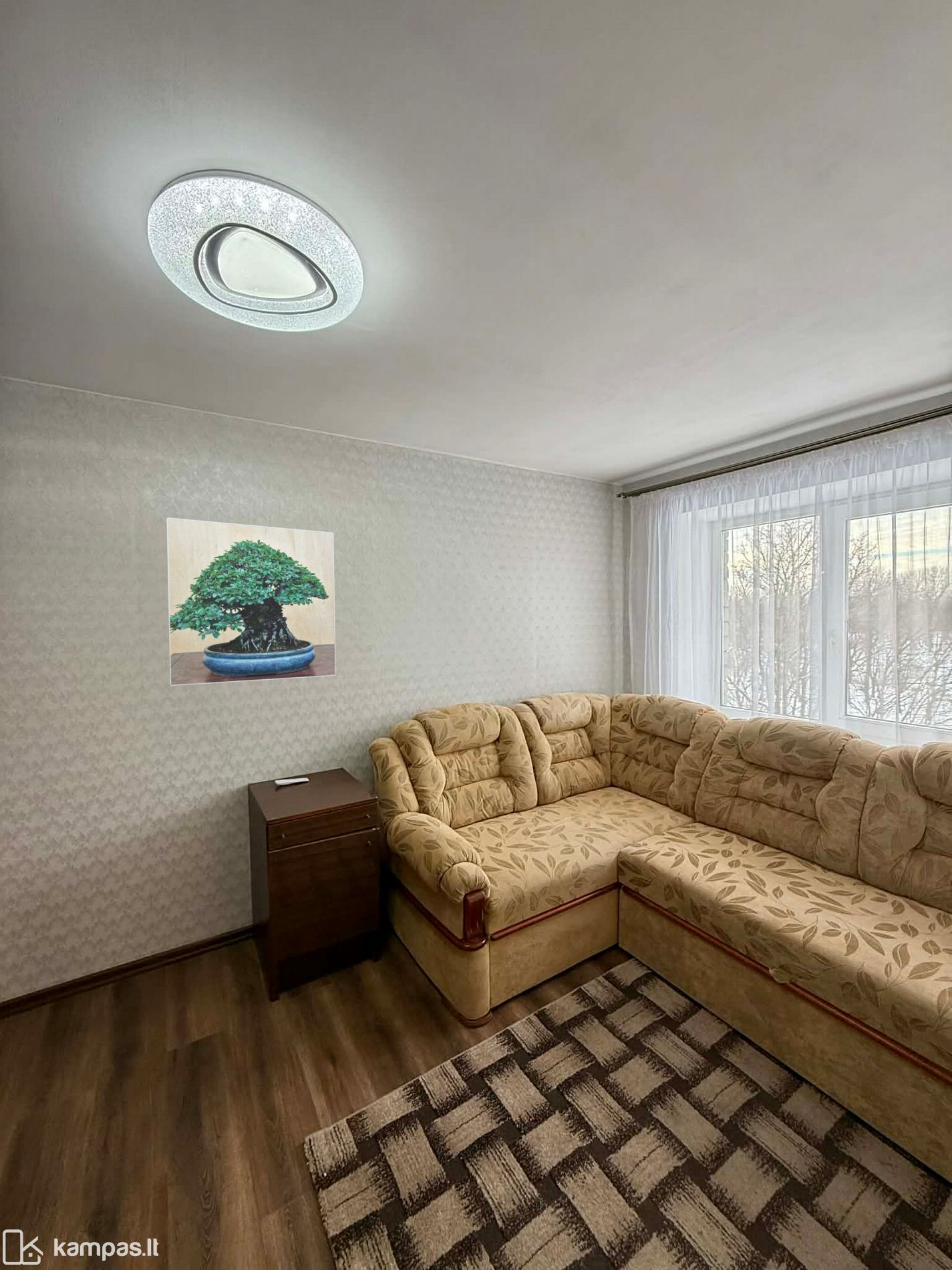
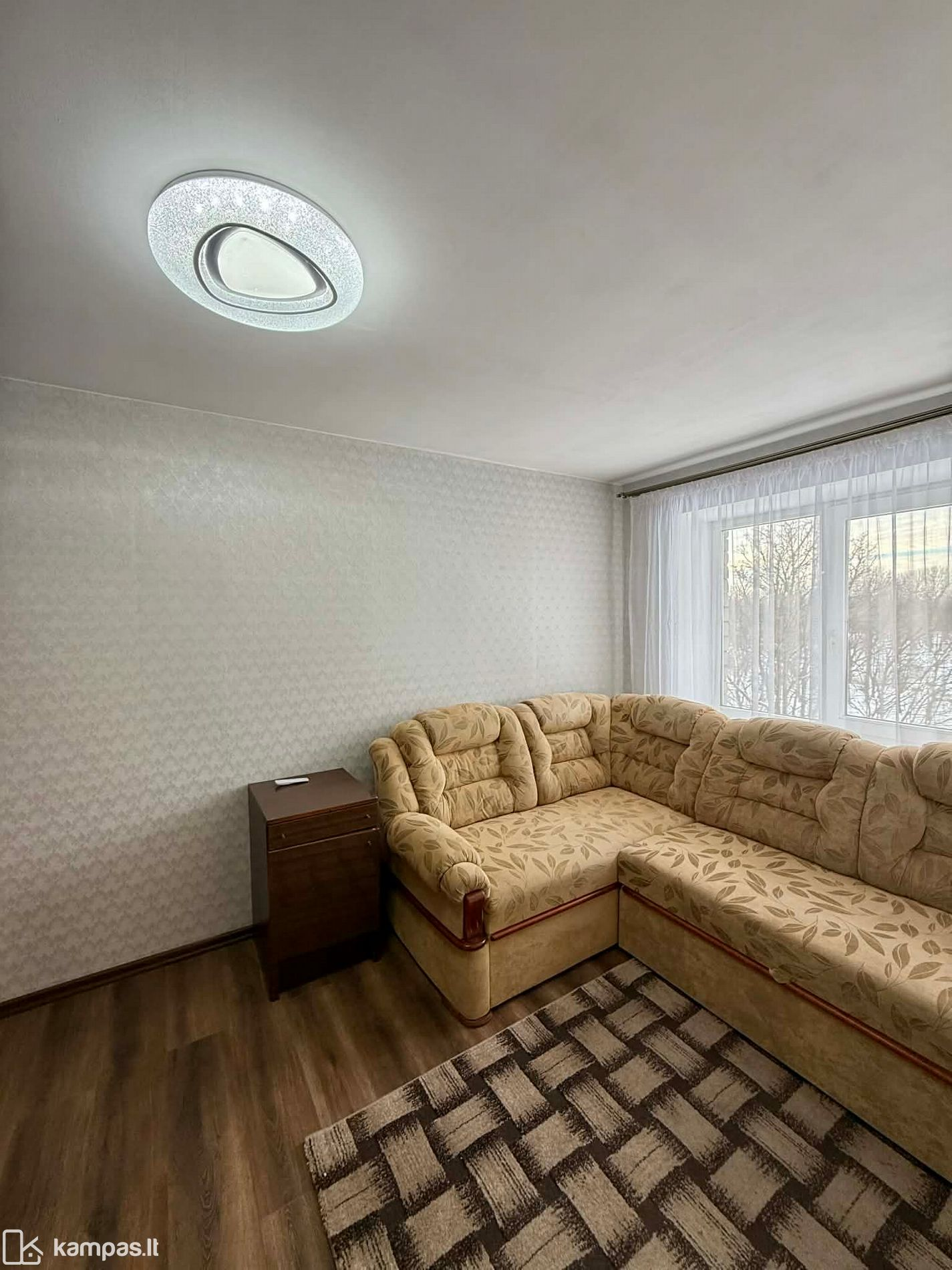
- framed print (257, 603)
